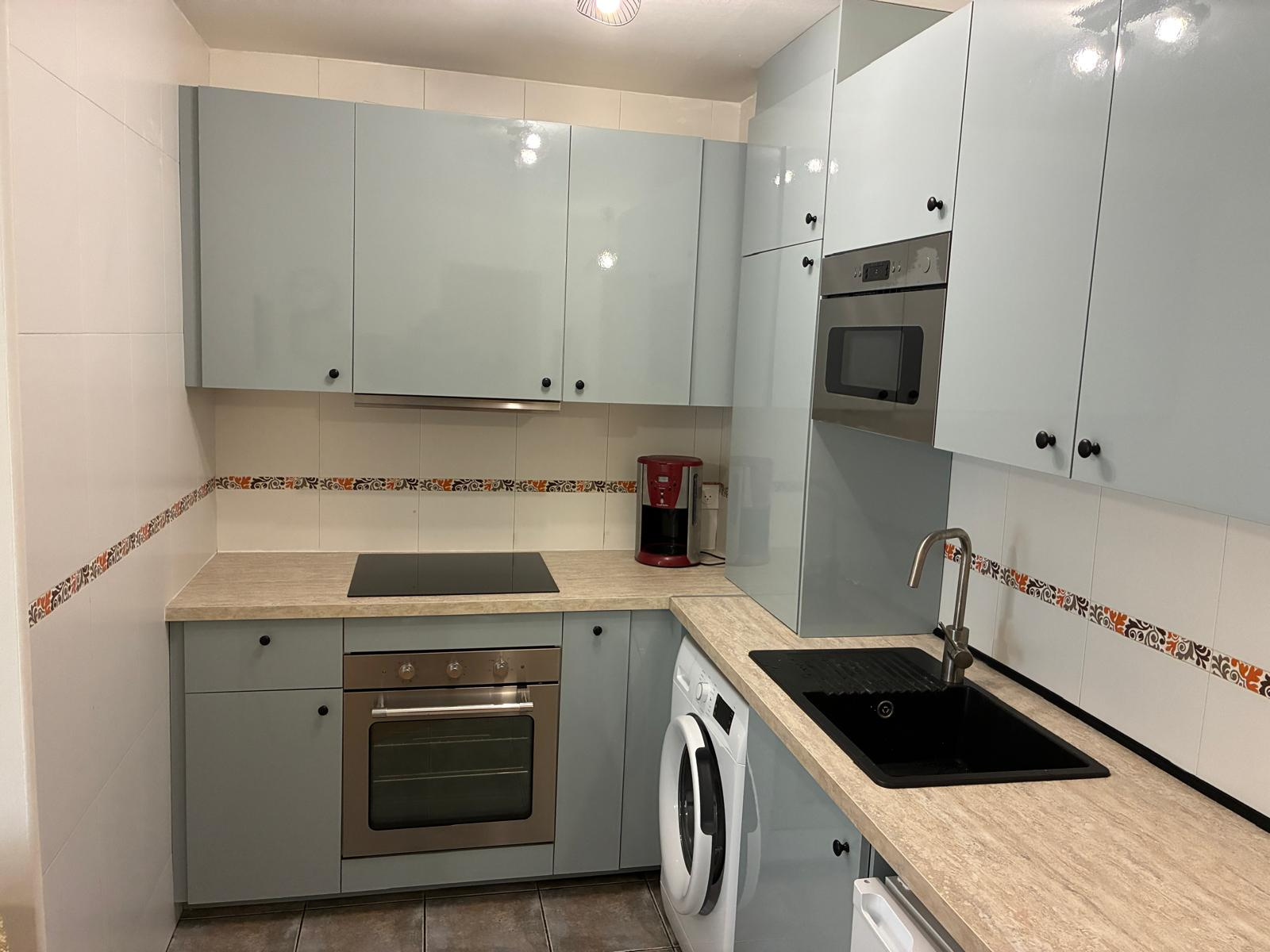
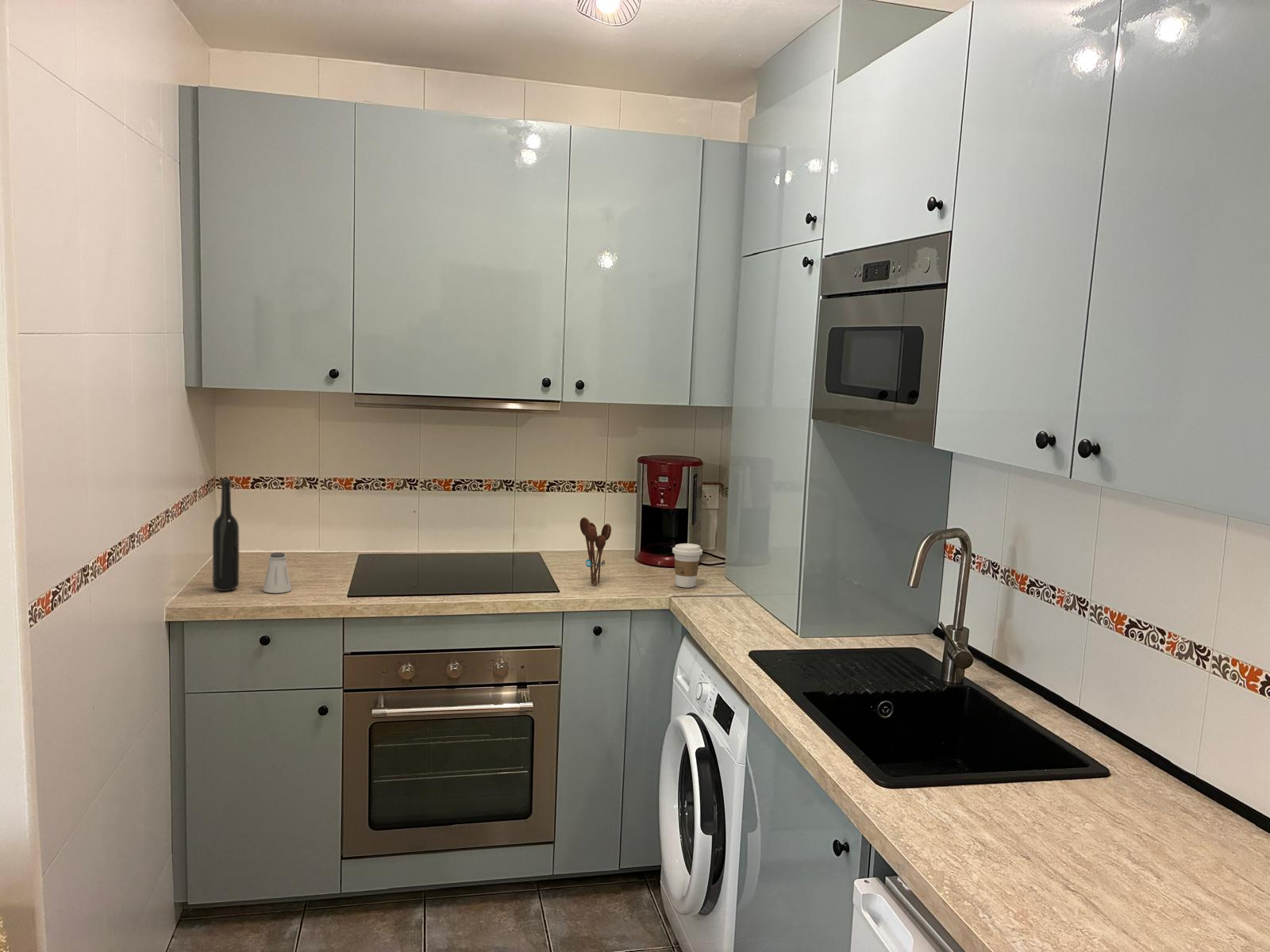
+ saltshaker (277, 571)
+ utensil holder (594, 551)
+ bottle (225, 534)
+ coffee cup (686, 565)
